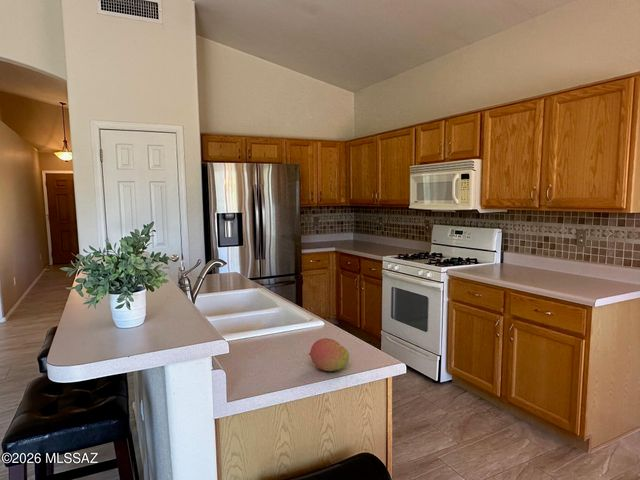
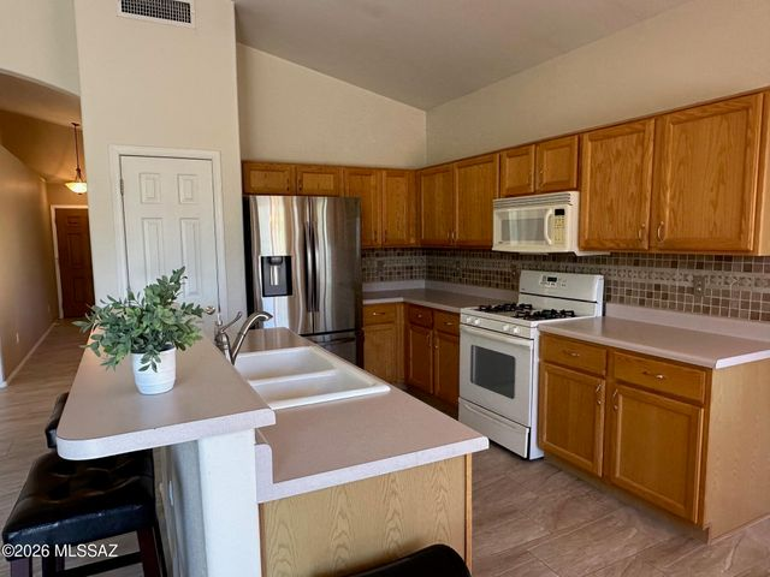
- fruit (328, 354)
